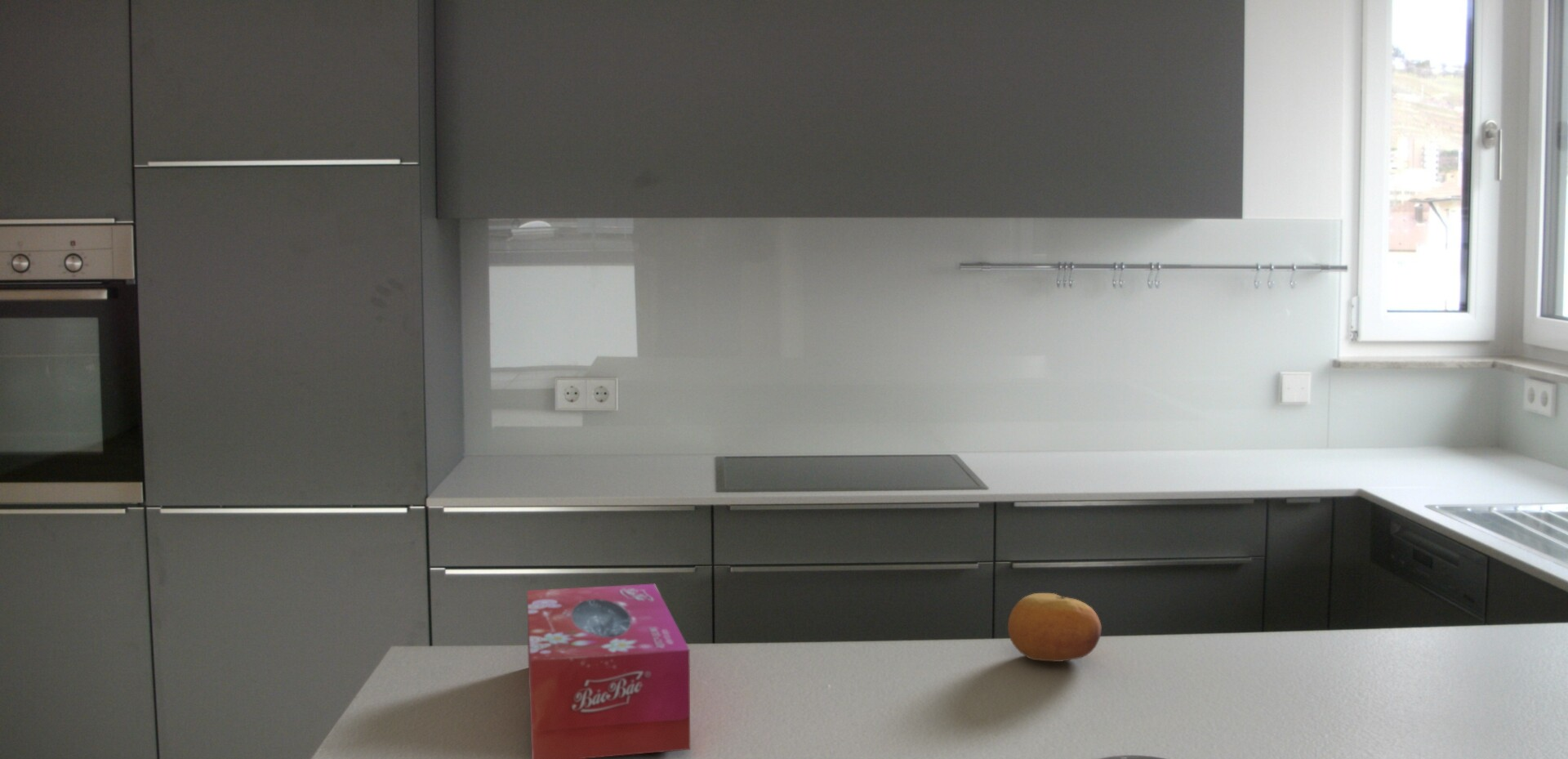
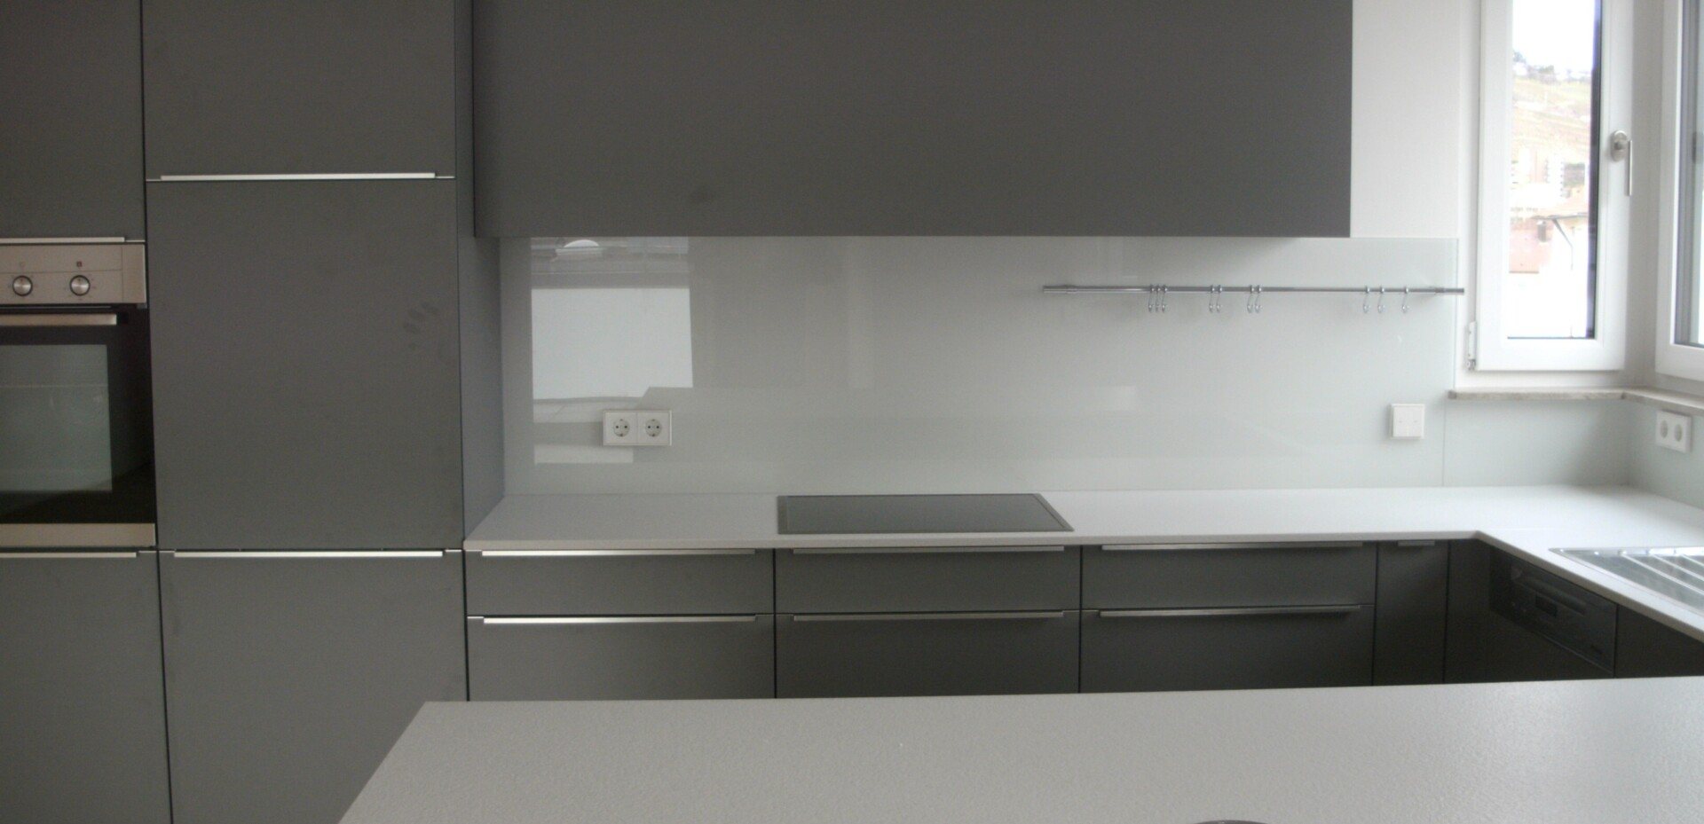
- tissue box (600, 662)
- fruit (1054, 627)
